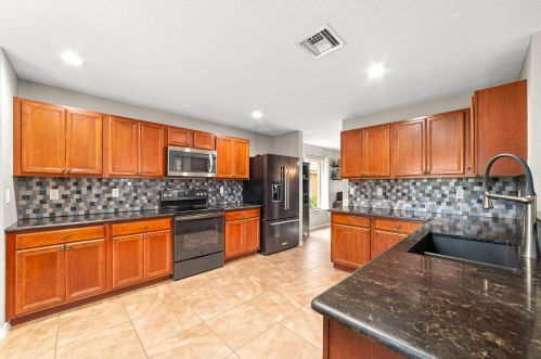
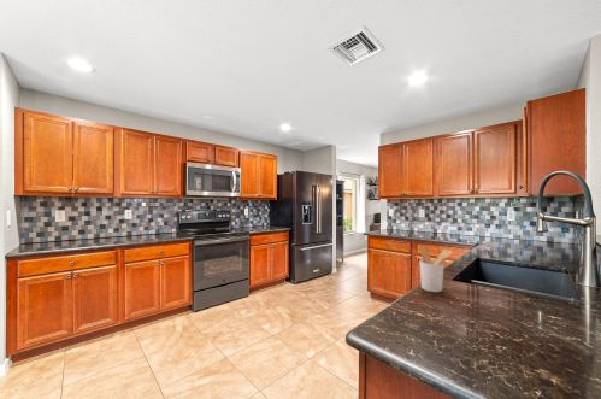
+ utensil holder (436, 268)
